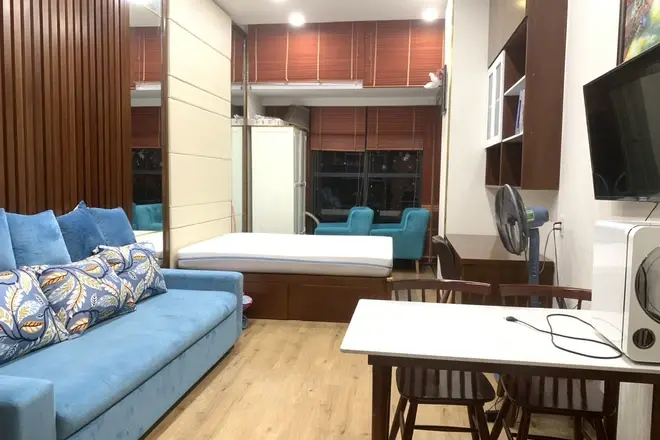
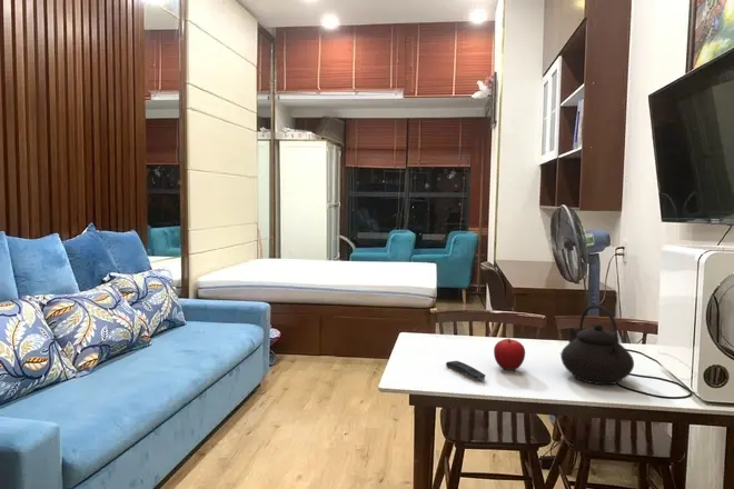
+ fruit (509, 352)
+ remote control (466, 369)
+ teapot (593, 339)
